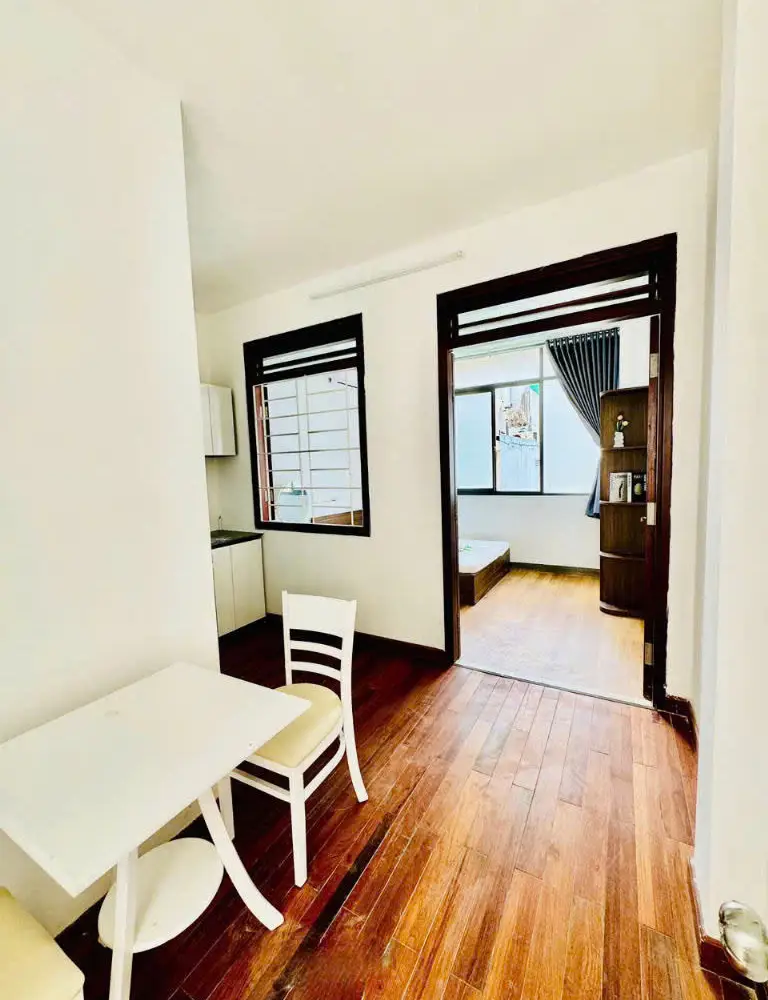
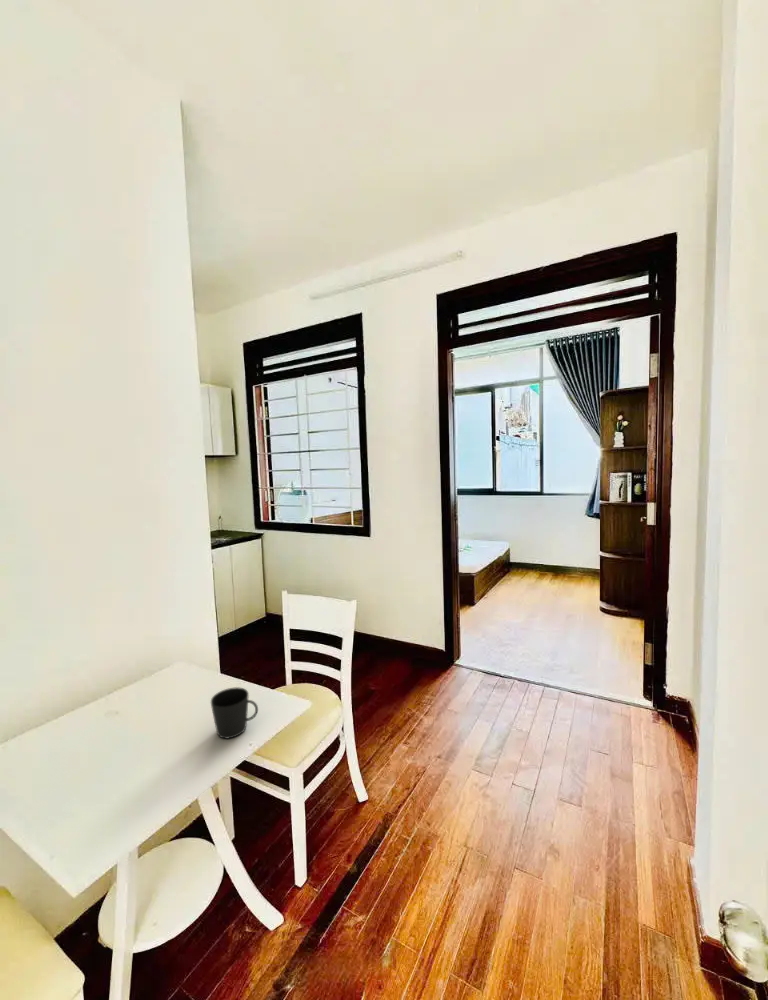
+ cup (235, 712)
